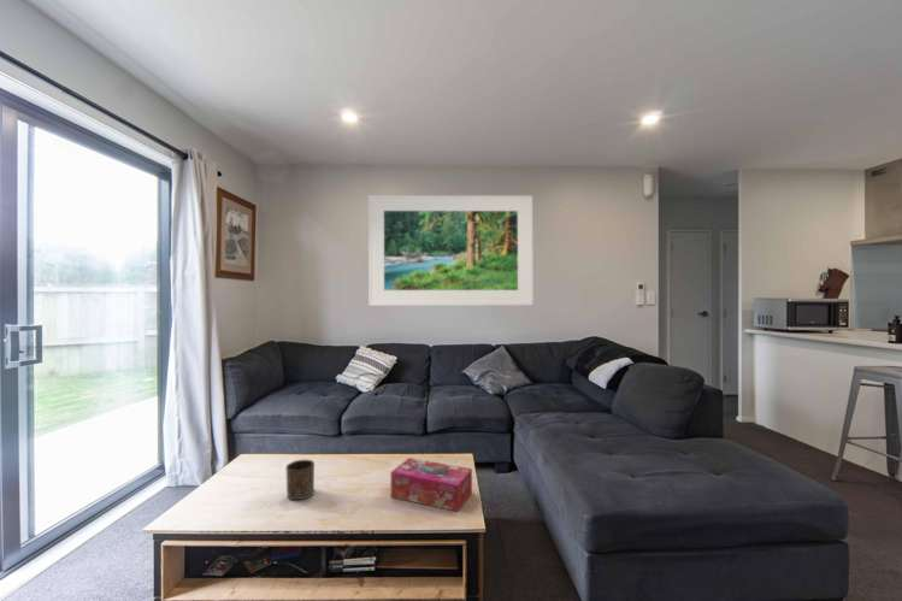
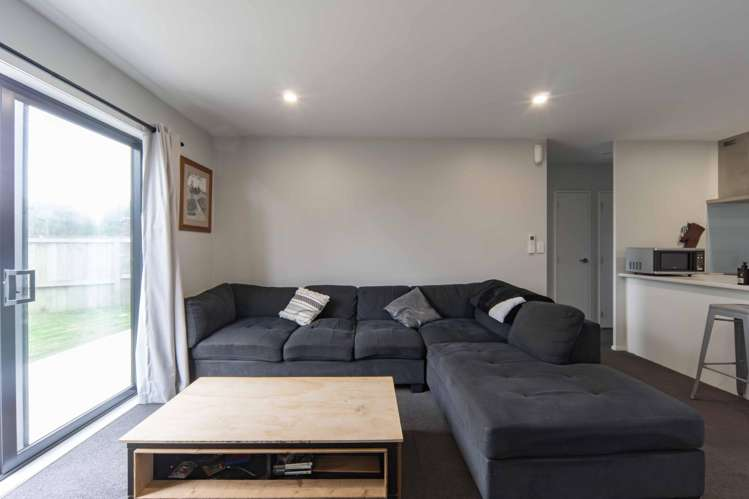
- tissue box (431, 482)
- cup (300, 479)
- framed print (450, 251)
